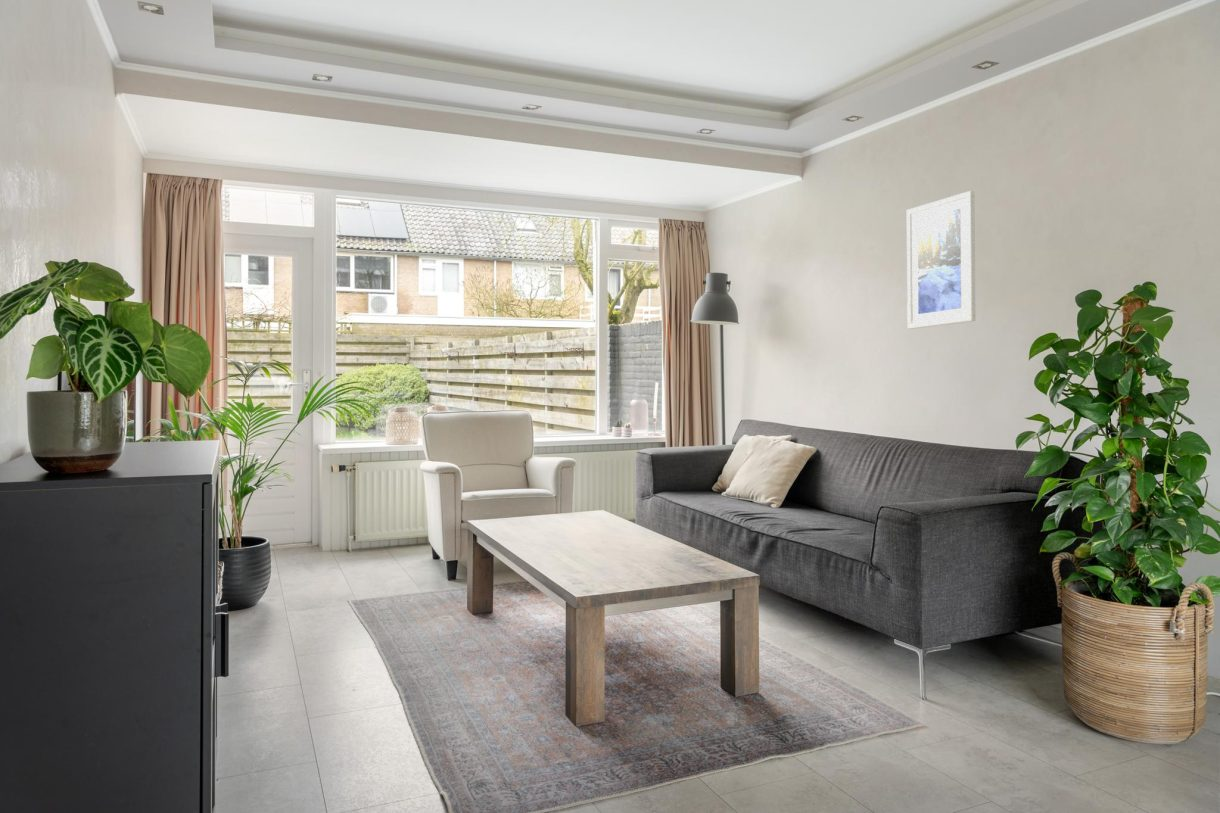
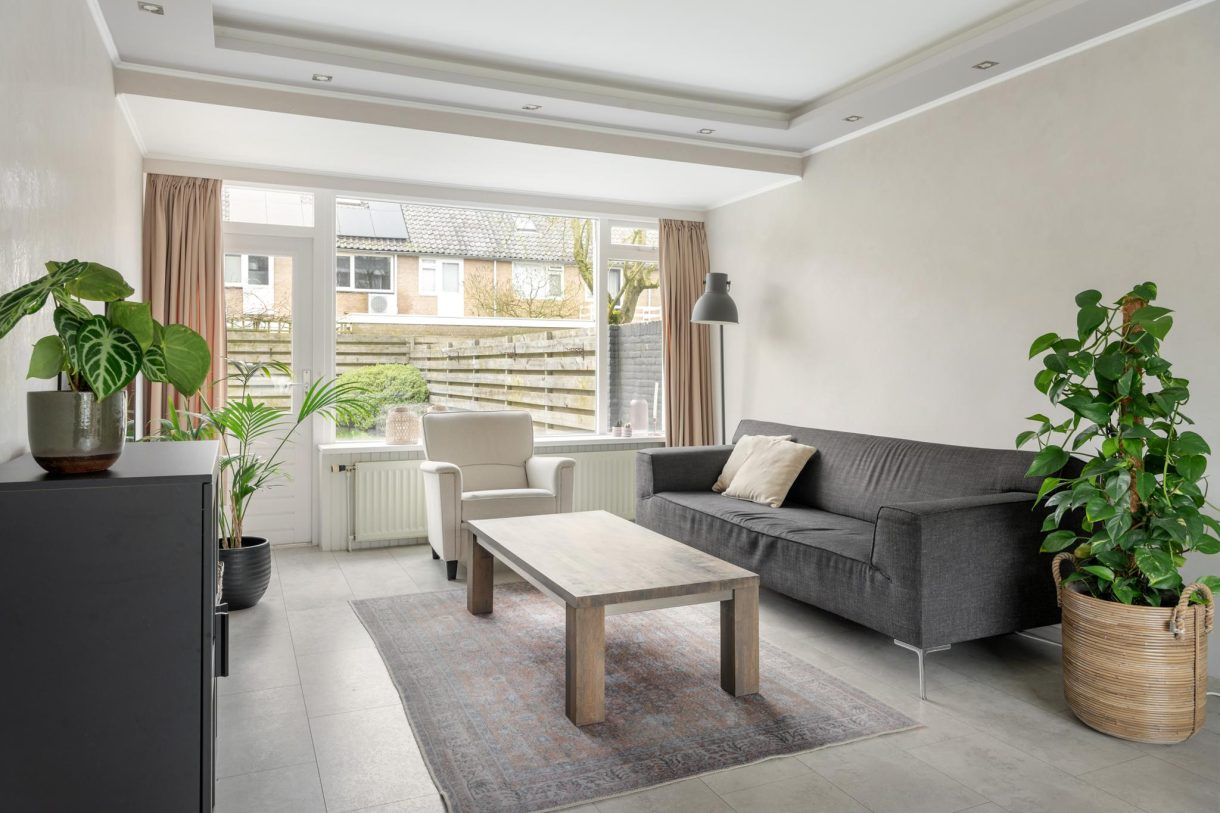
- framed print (939, 262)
